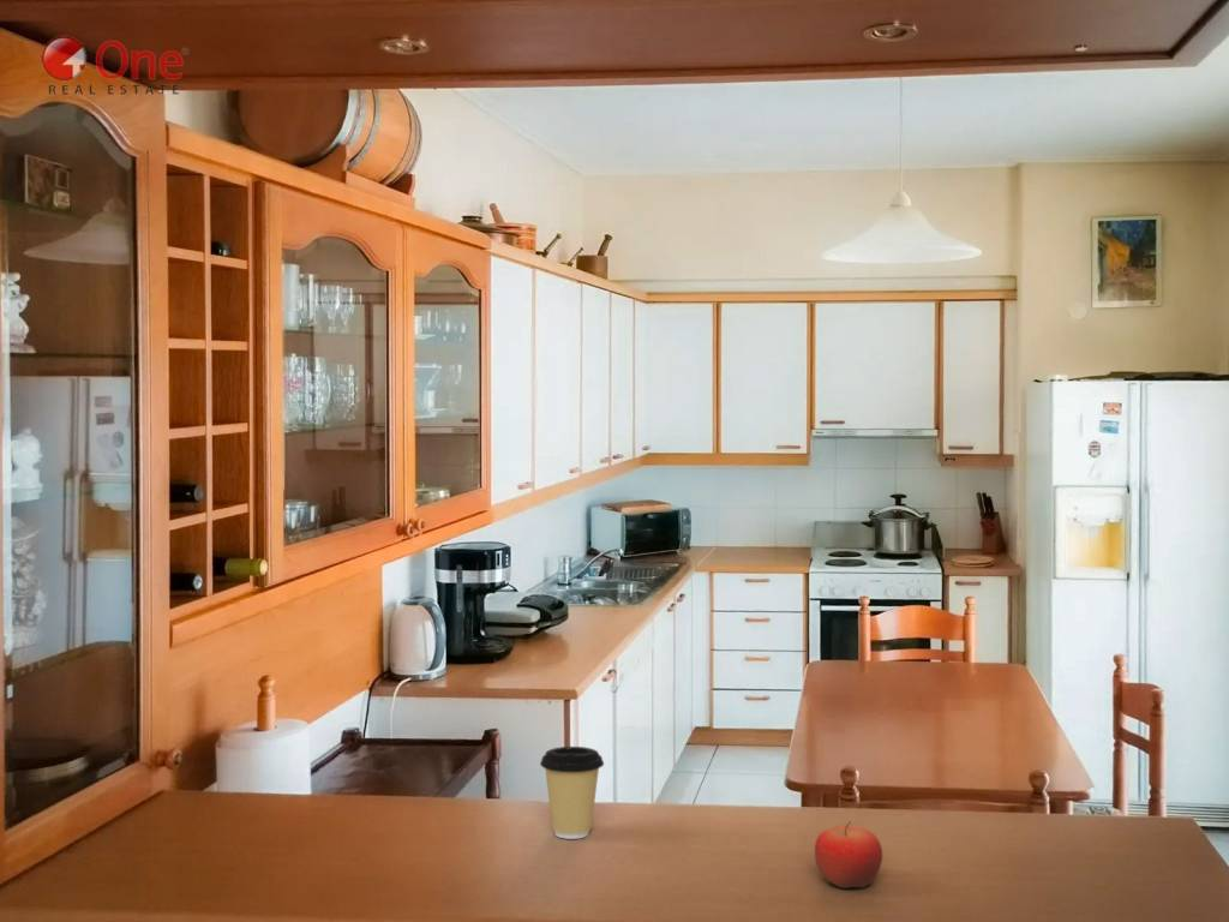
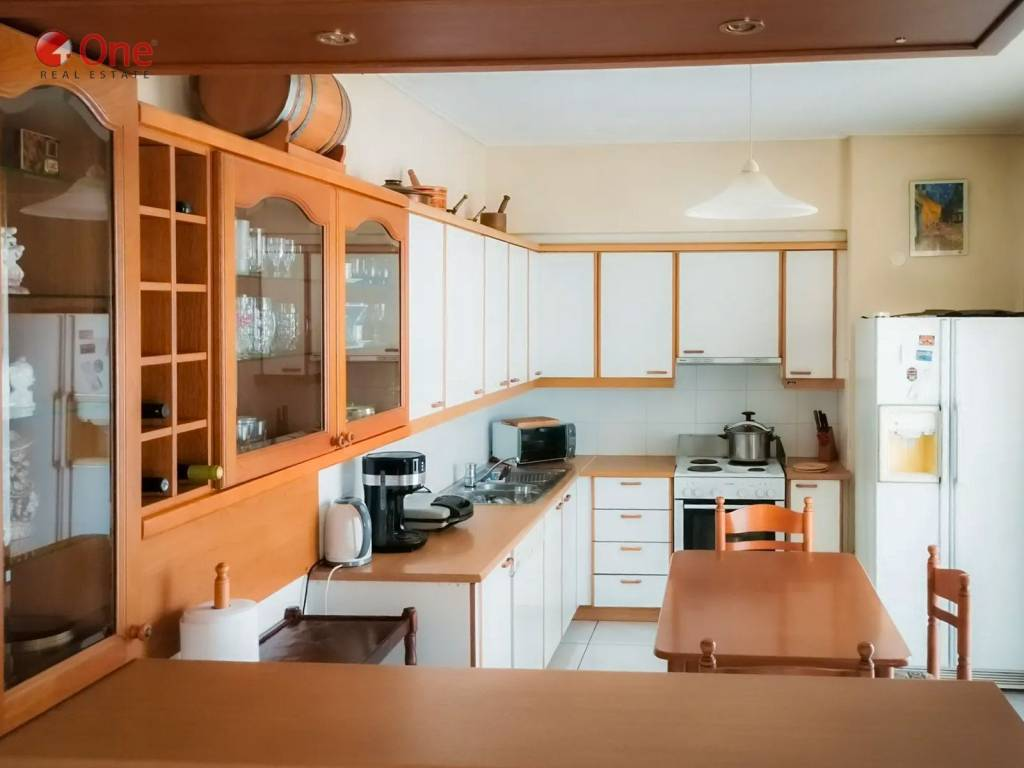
- fruit (847, 851)
- coffee cup (571, 791)
